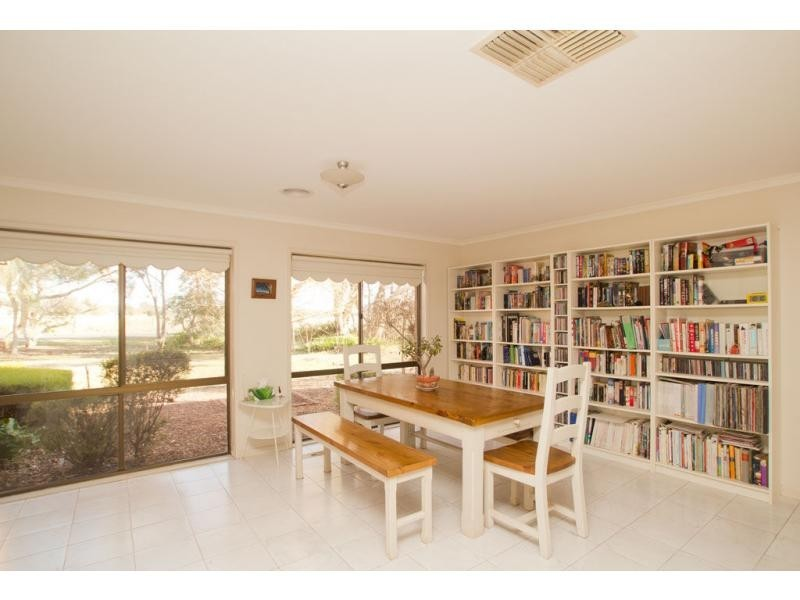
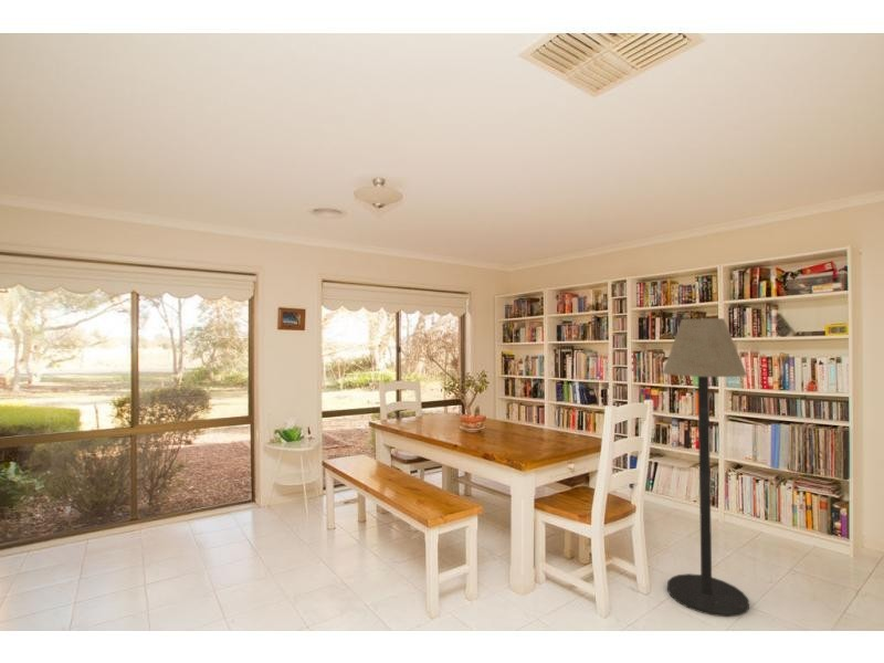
+ floor lamp (704, 456)
